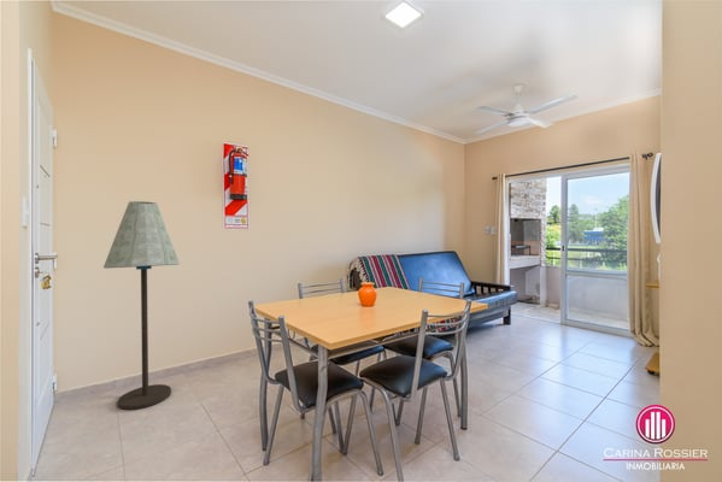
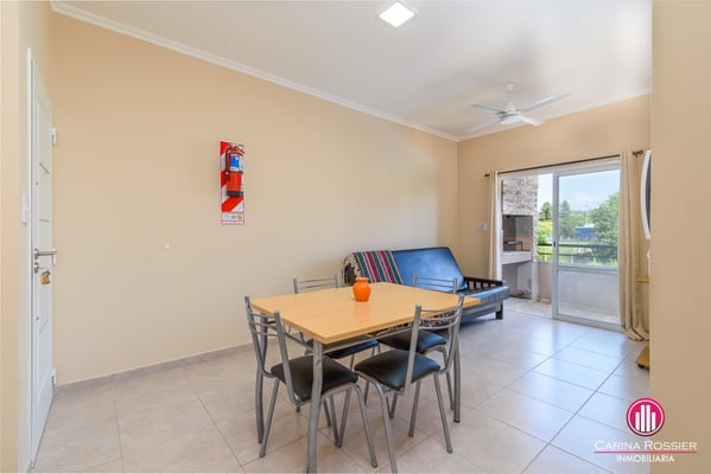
- floor lamp (143, 299)
